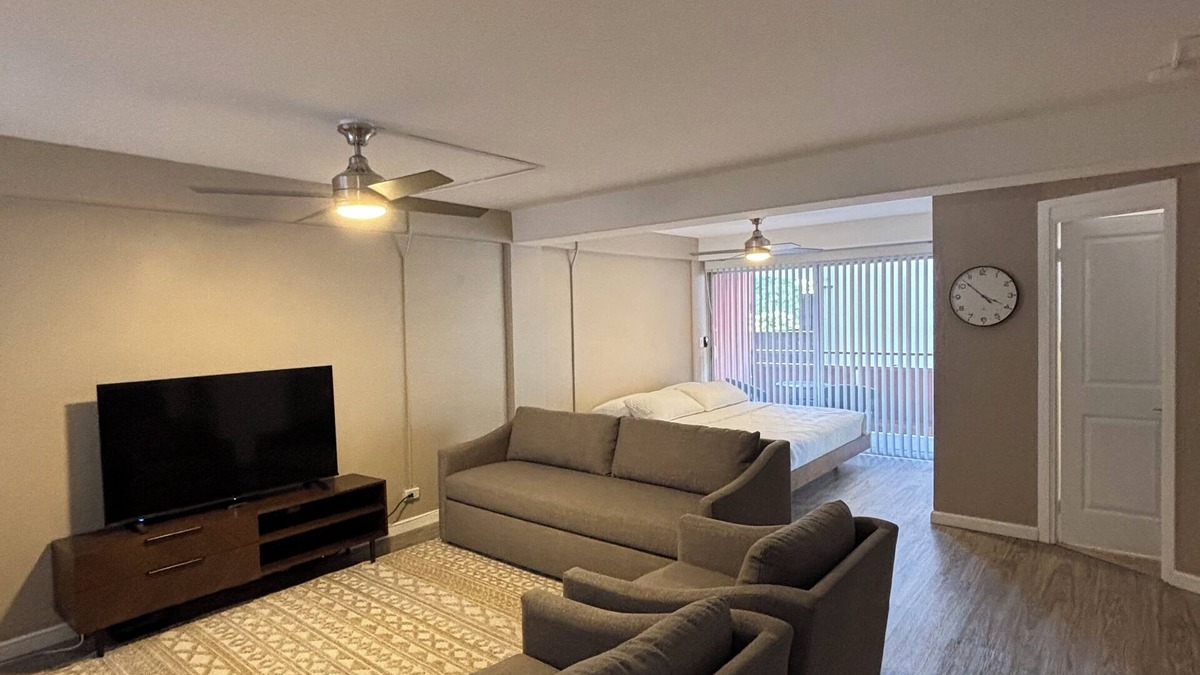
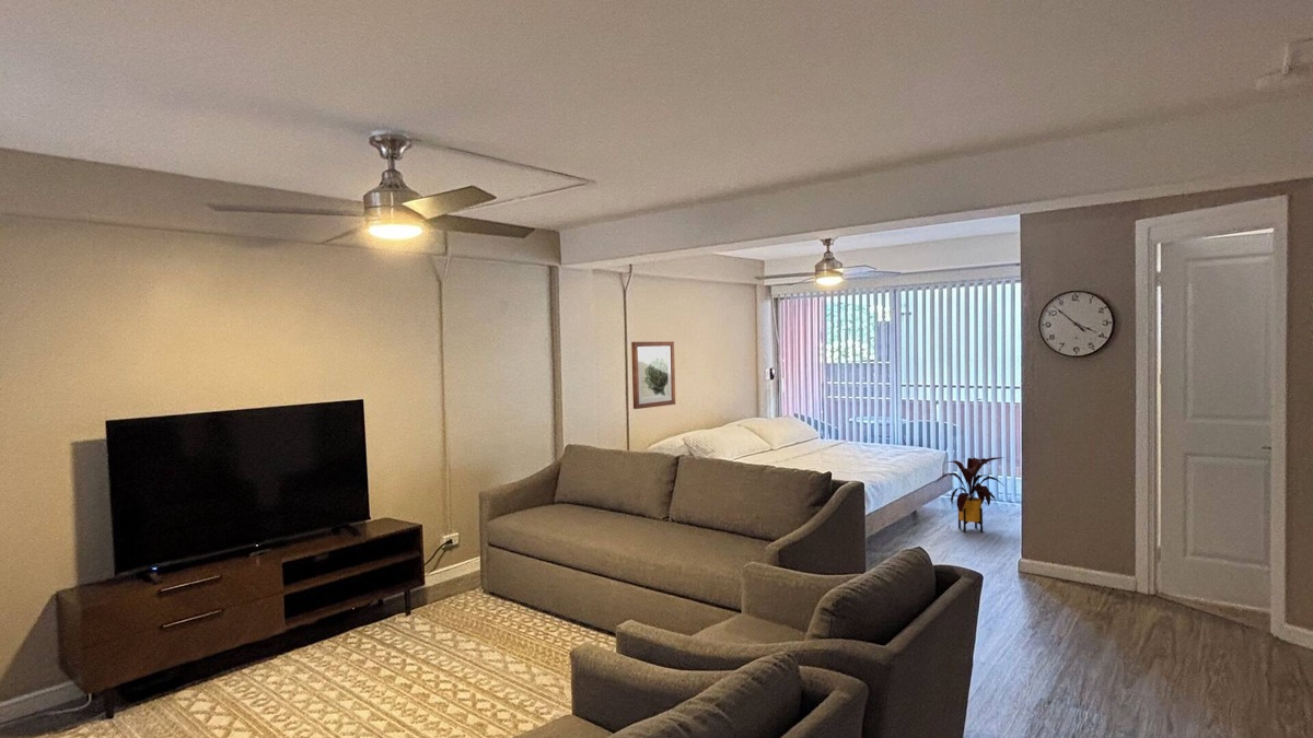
+ wall art (653, 374)
+ house plant (969, 492)
